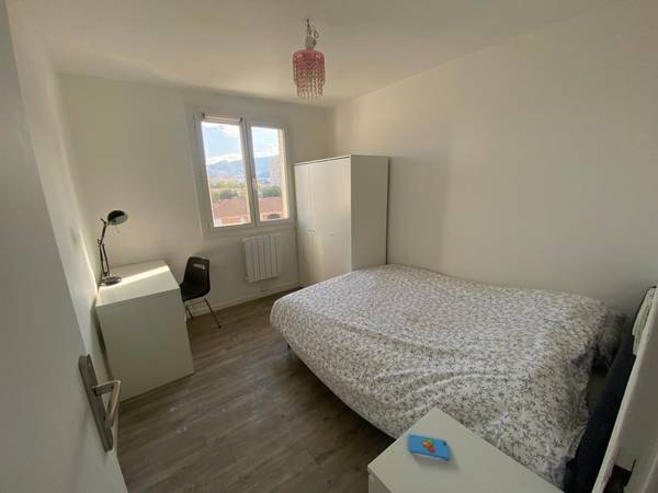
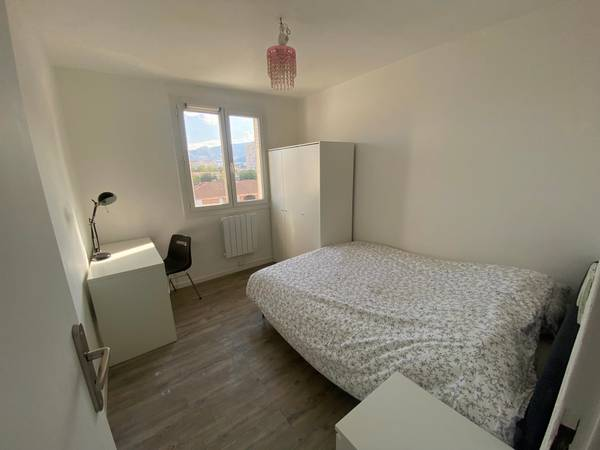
- smartphone (428, 446)
